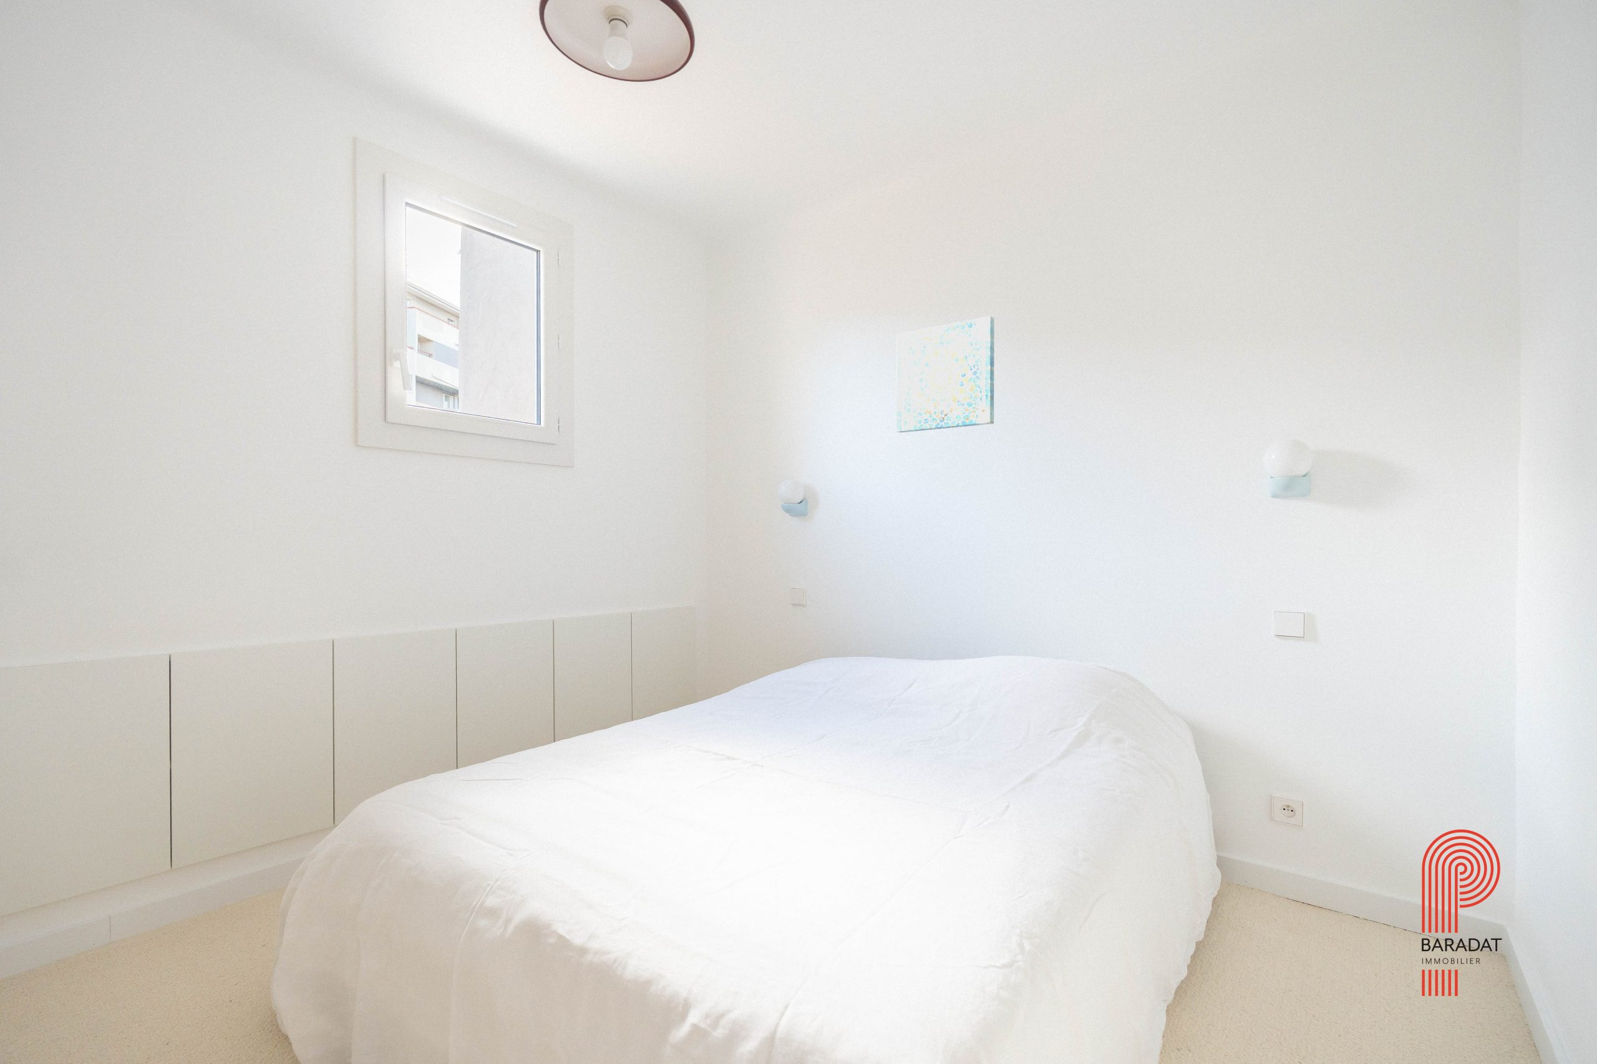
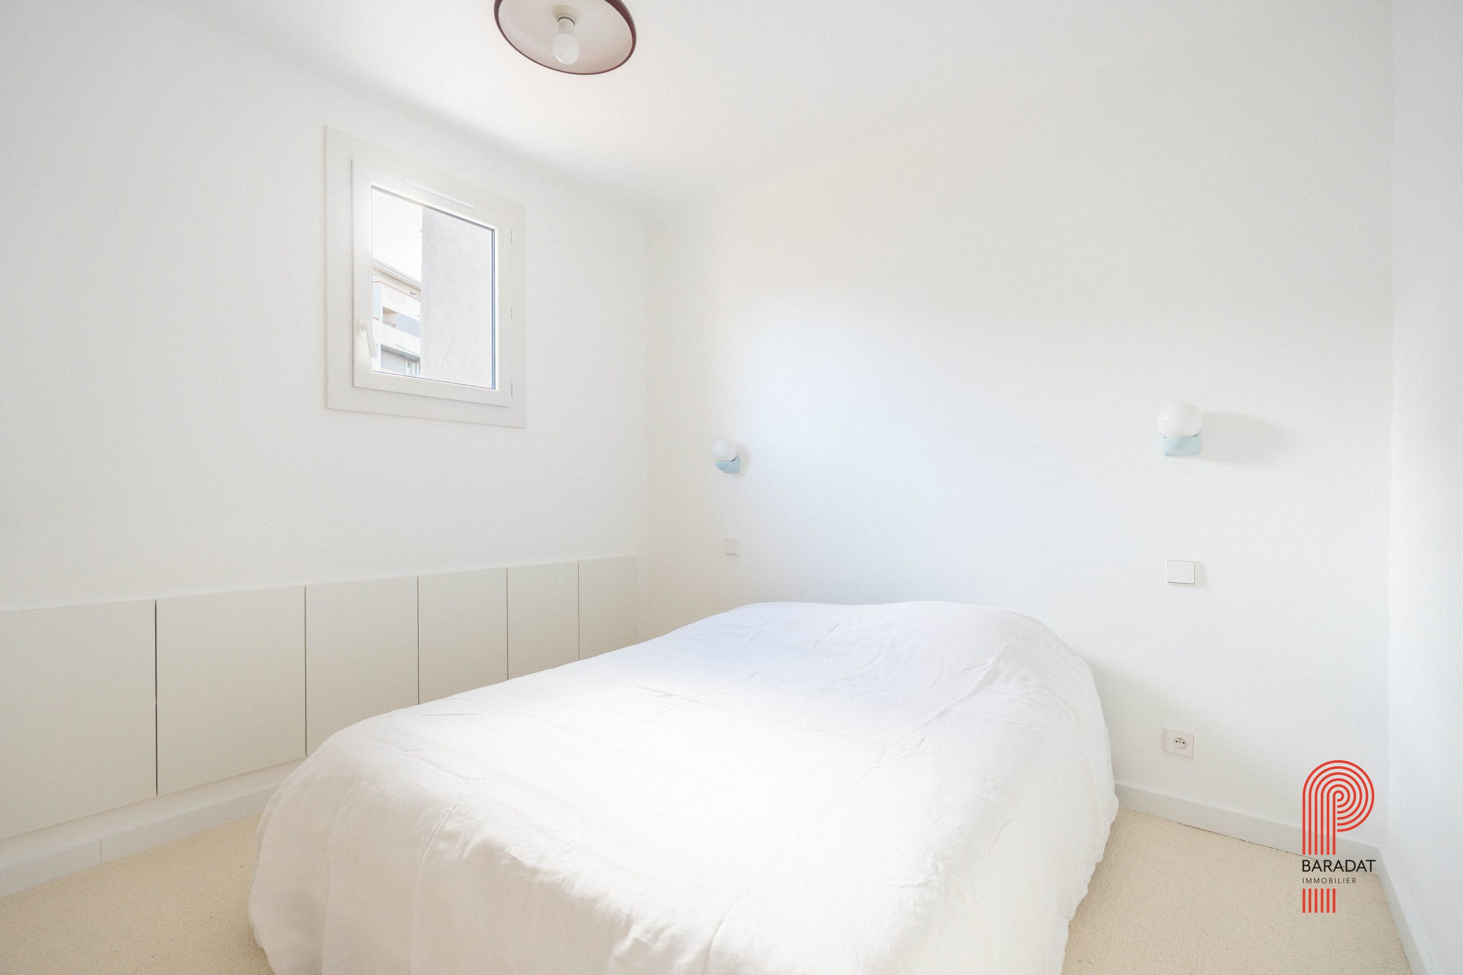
- wall art (943, 376)
